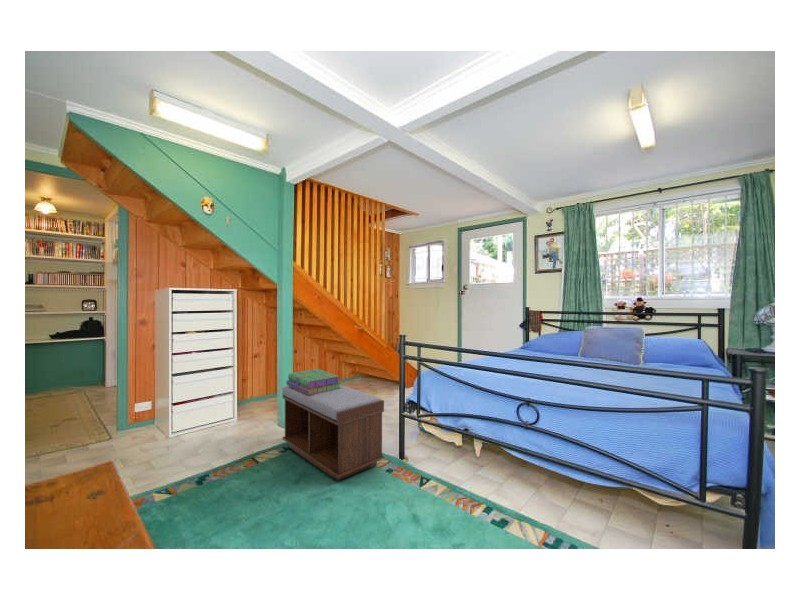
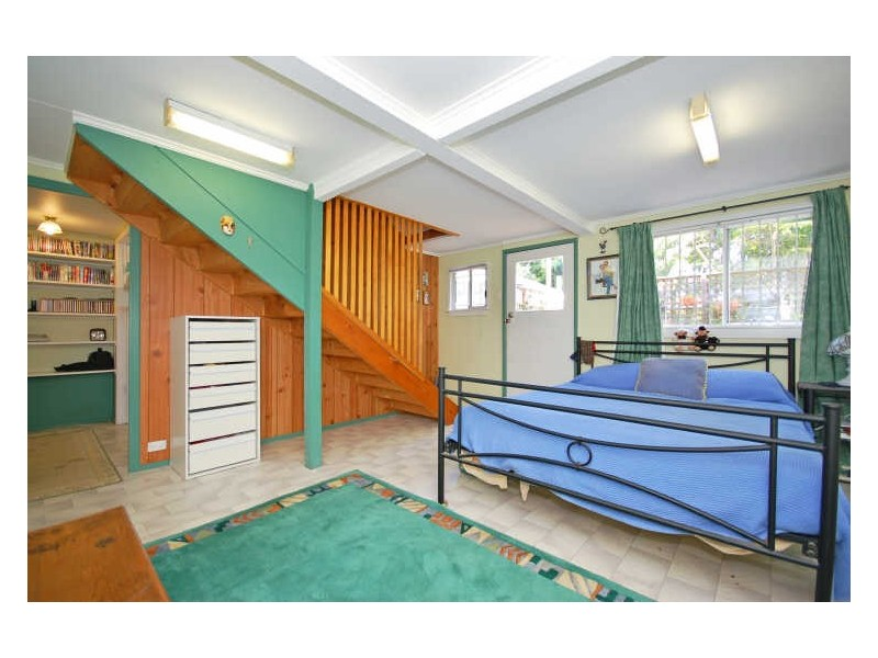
- stack of books (313, 380)
- bench (329, 422)
